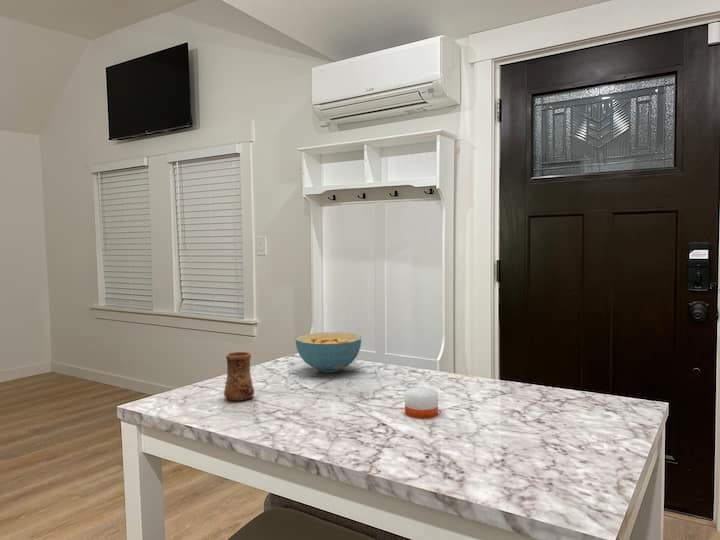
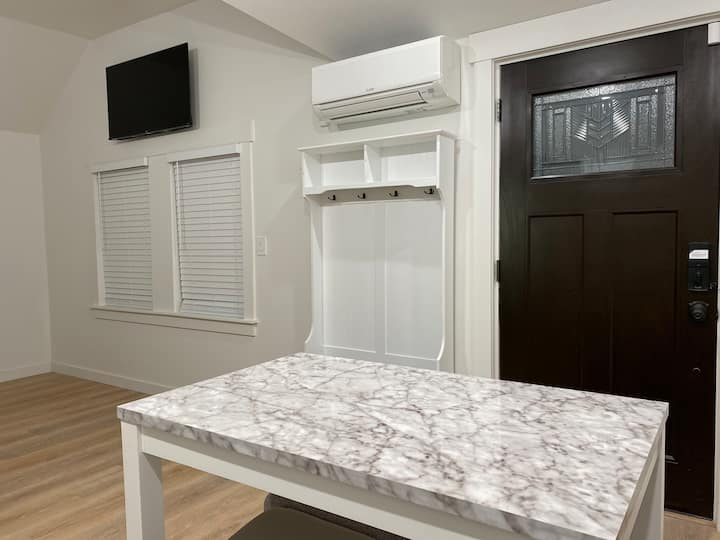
- cup (238, 376)
- candle (421, 391)
- cereal bowl (329, 353)
